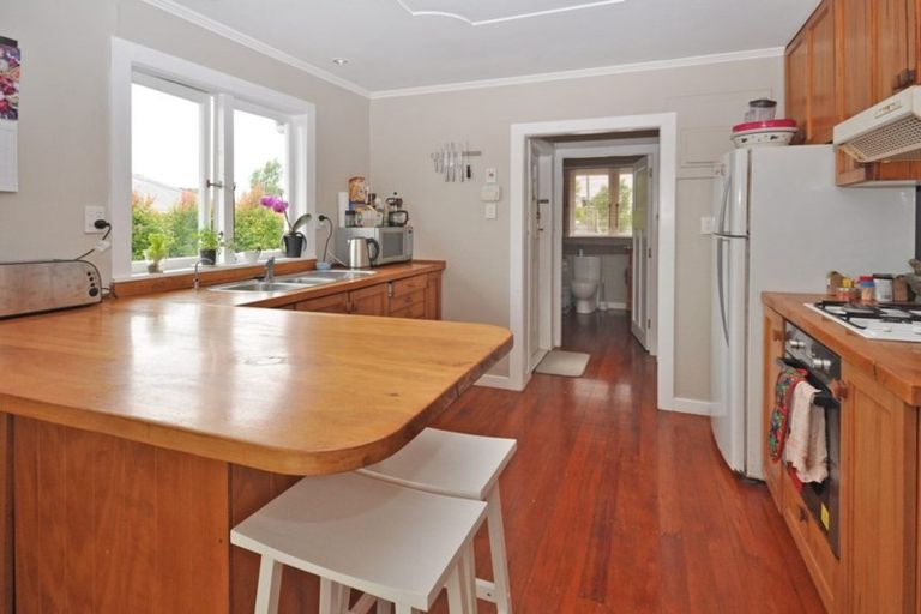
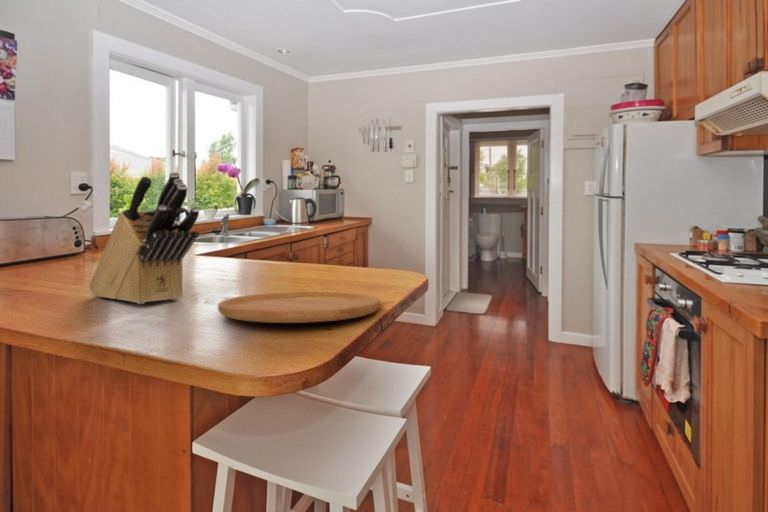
+ cutting board (301, 305)
+ knife block (142, 237)
